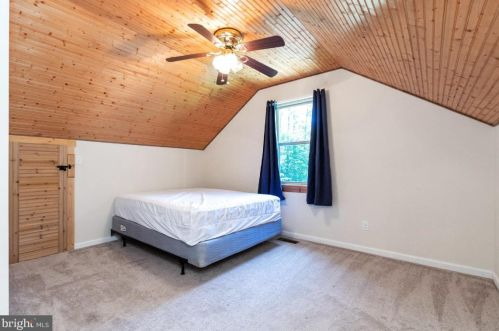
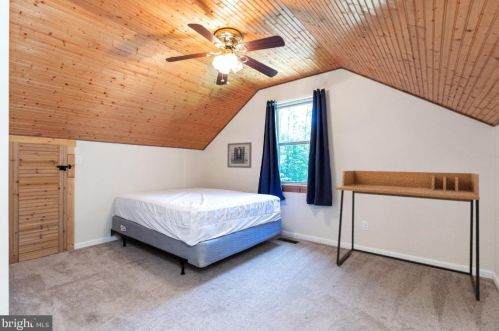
+ desk (401, 196)
+ wall art (239, 155)
